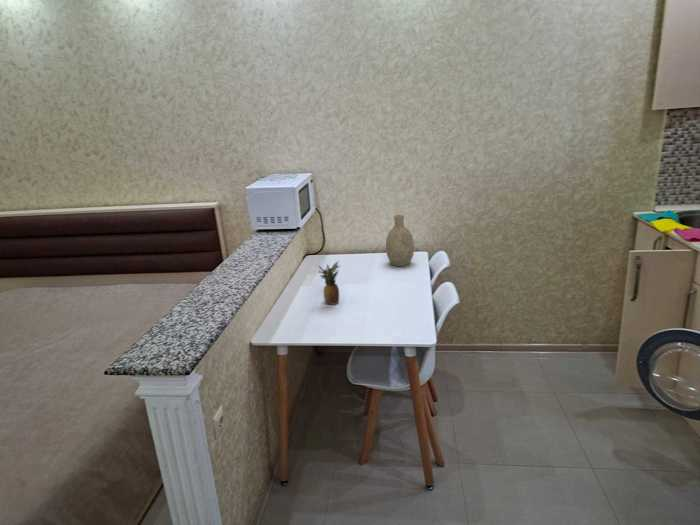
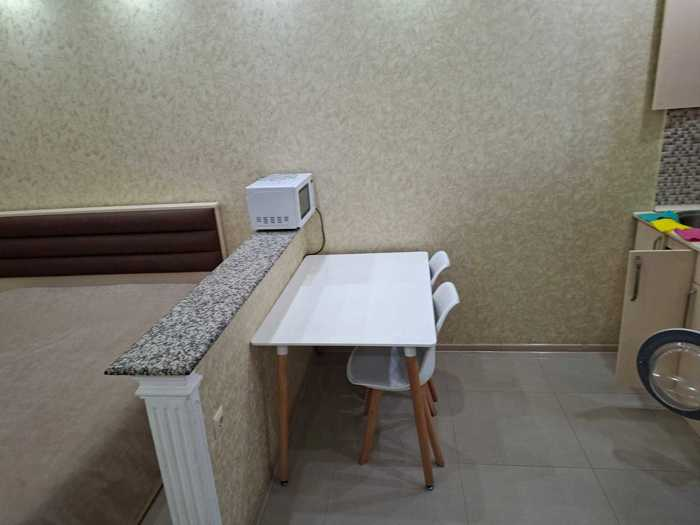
- decorative vase (399, 239)
- fruit (329, 283)
